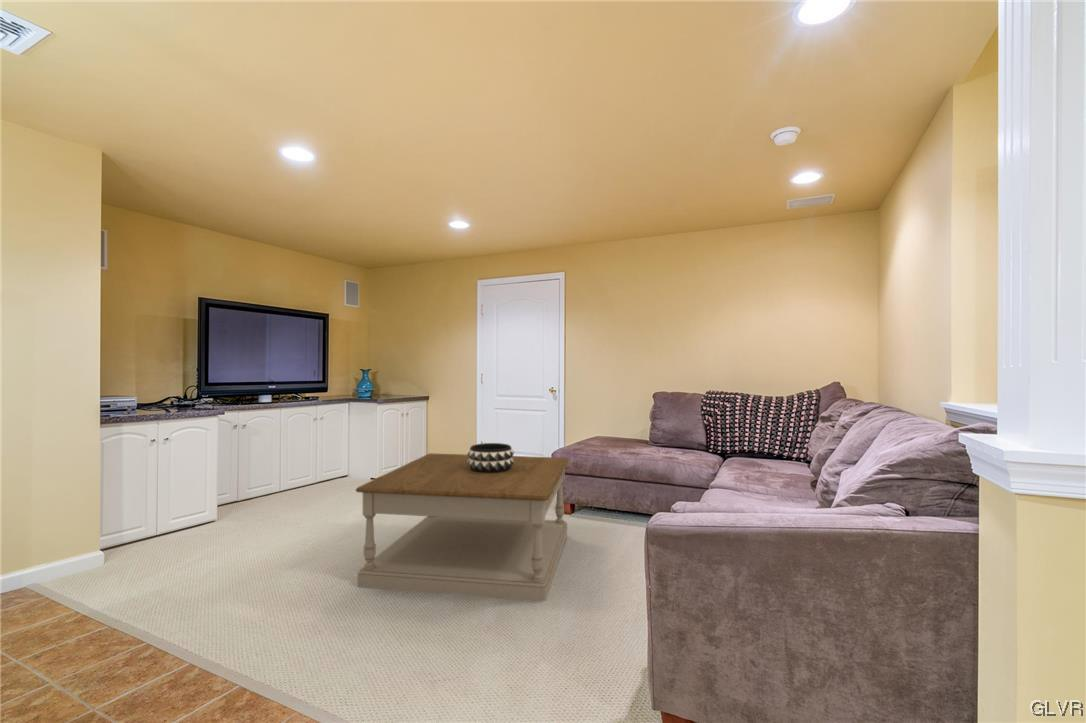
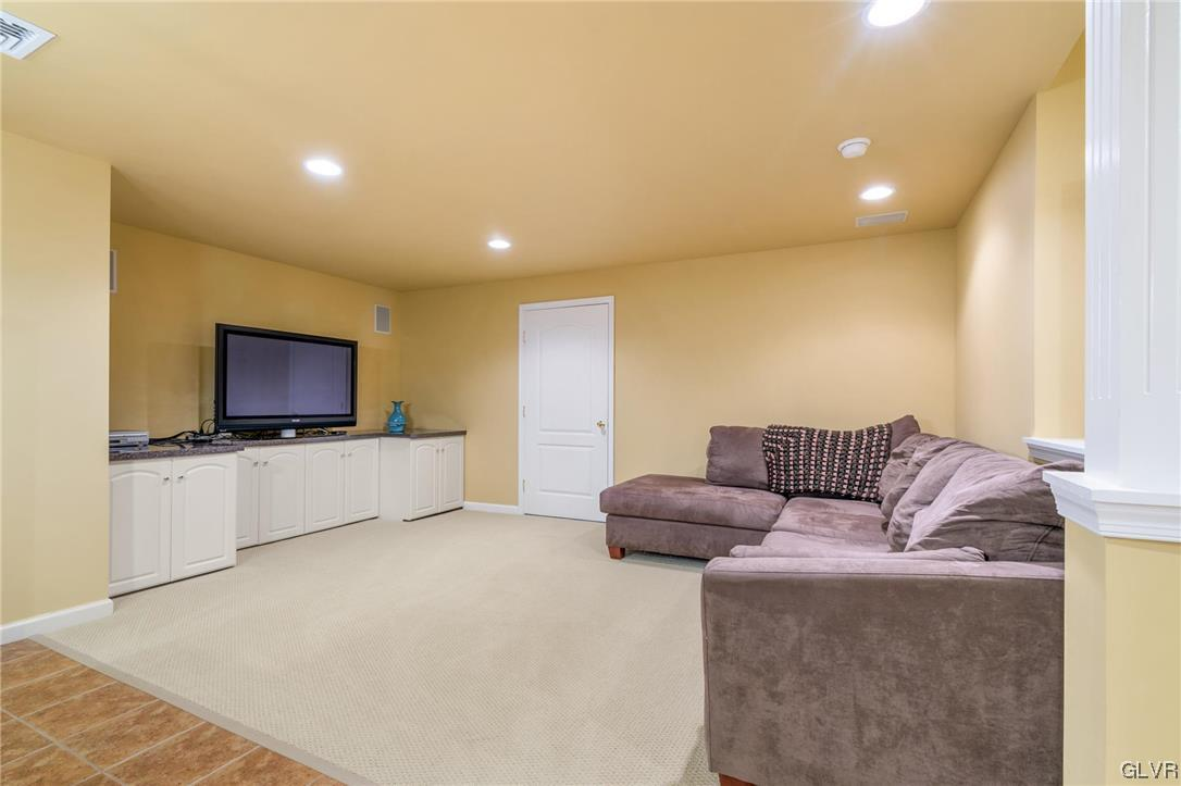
- coffee table (476, 513)
- decorative bowl (490, 457)
